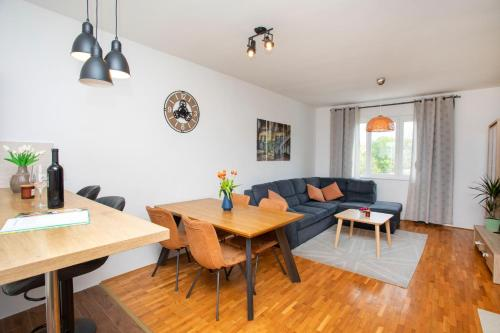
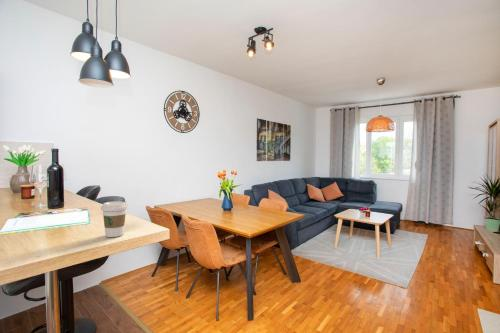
+ coffee cup (114, 218)
